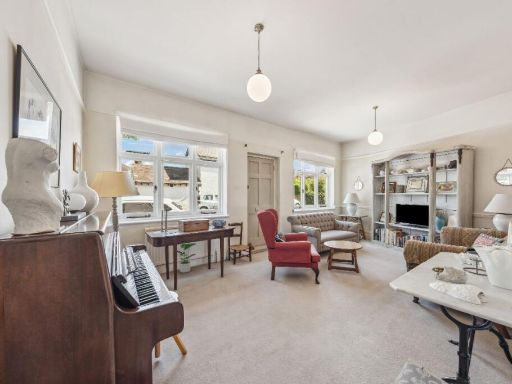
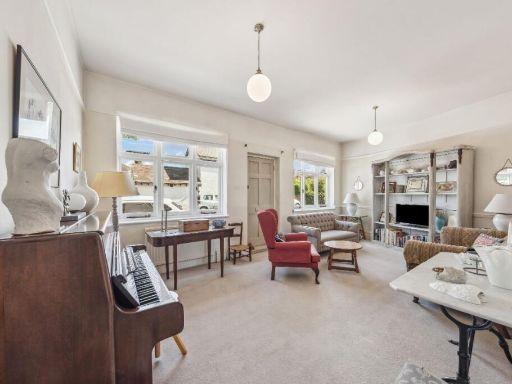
- potted plant (184, 256)
